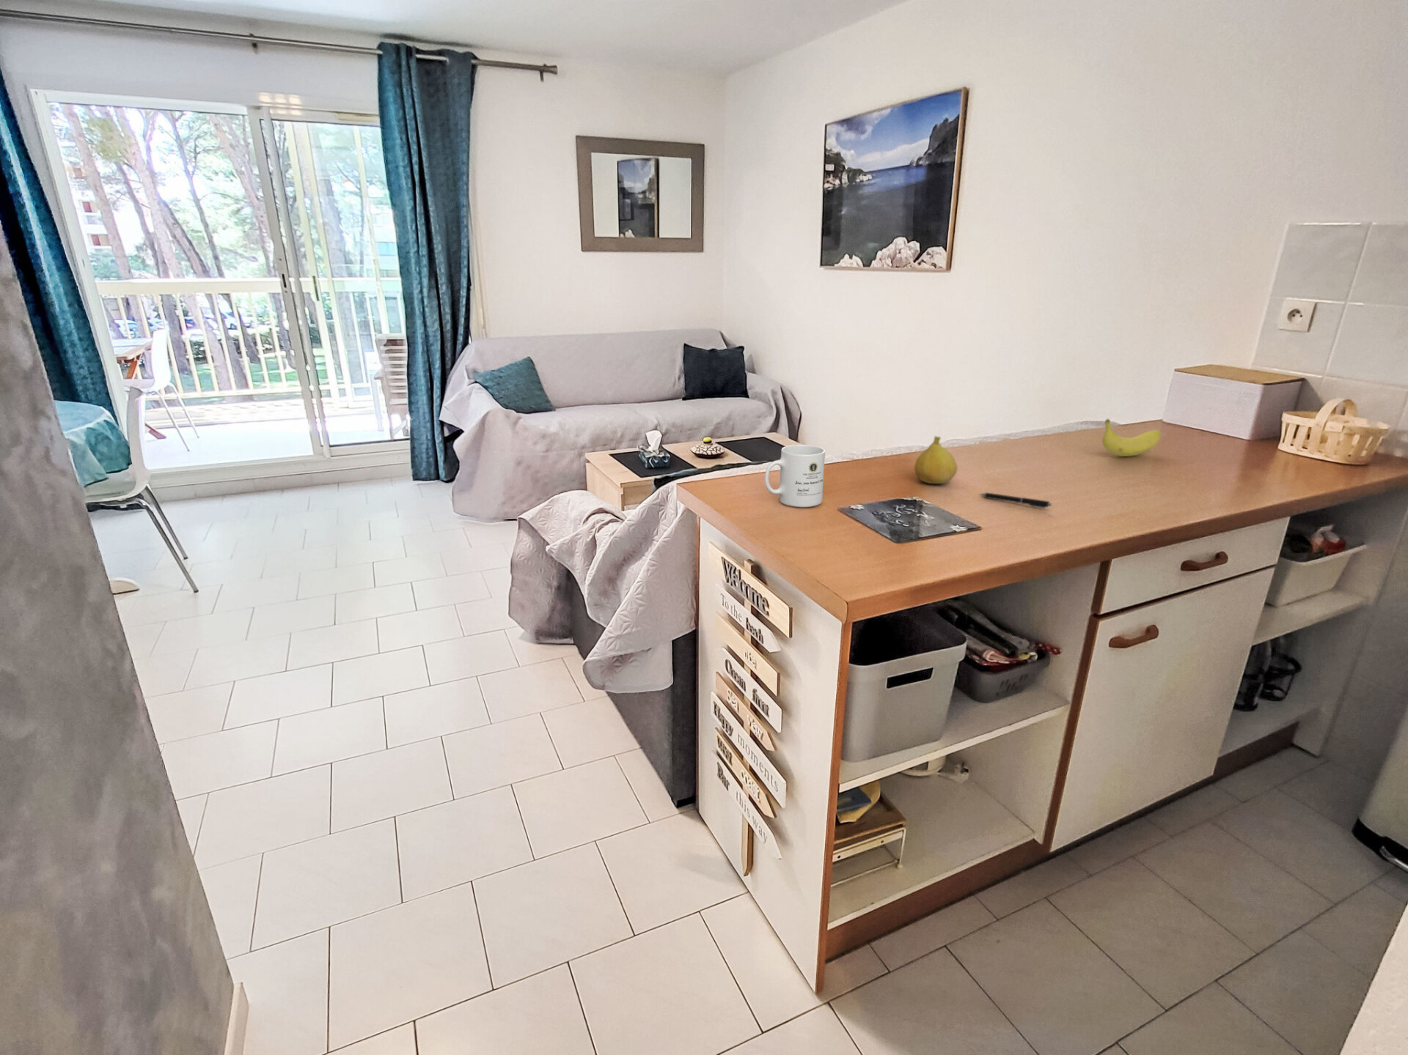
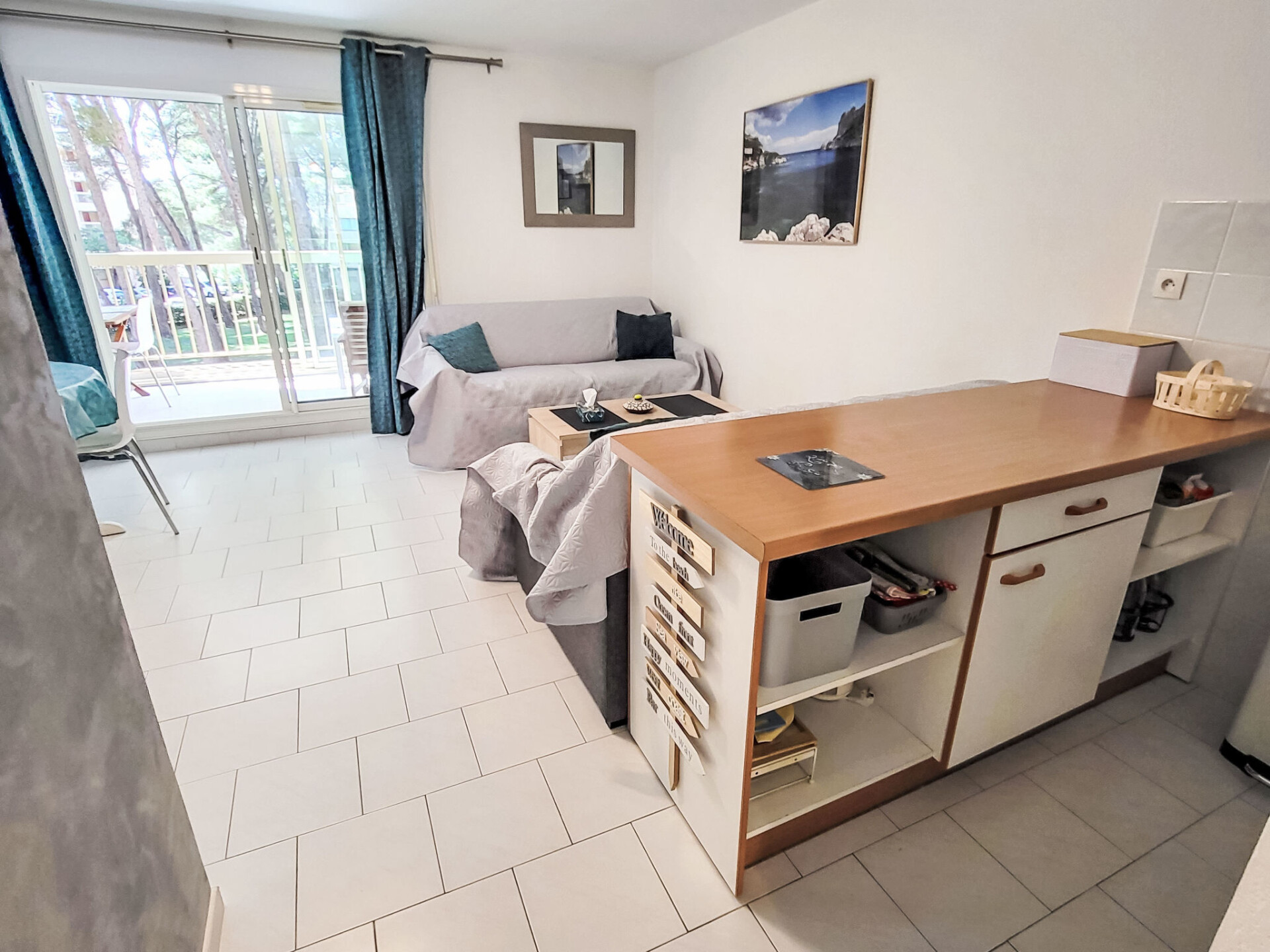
- mug (794, 477)
- fruit (937, 460)
- fruit (1132, 438)
- pen (1013, 499)
